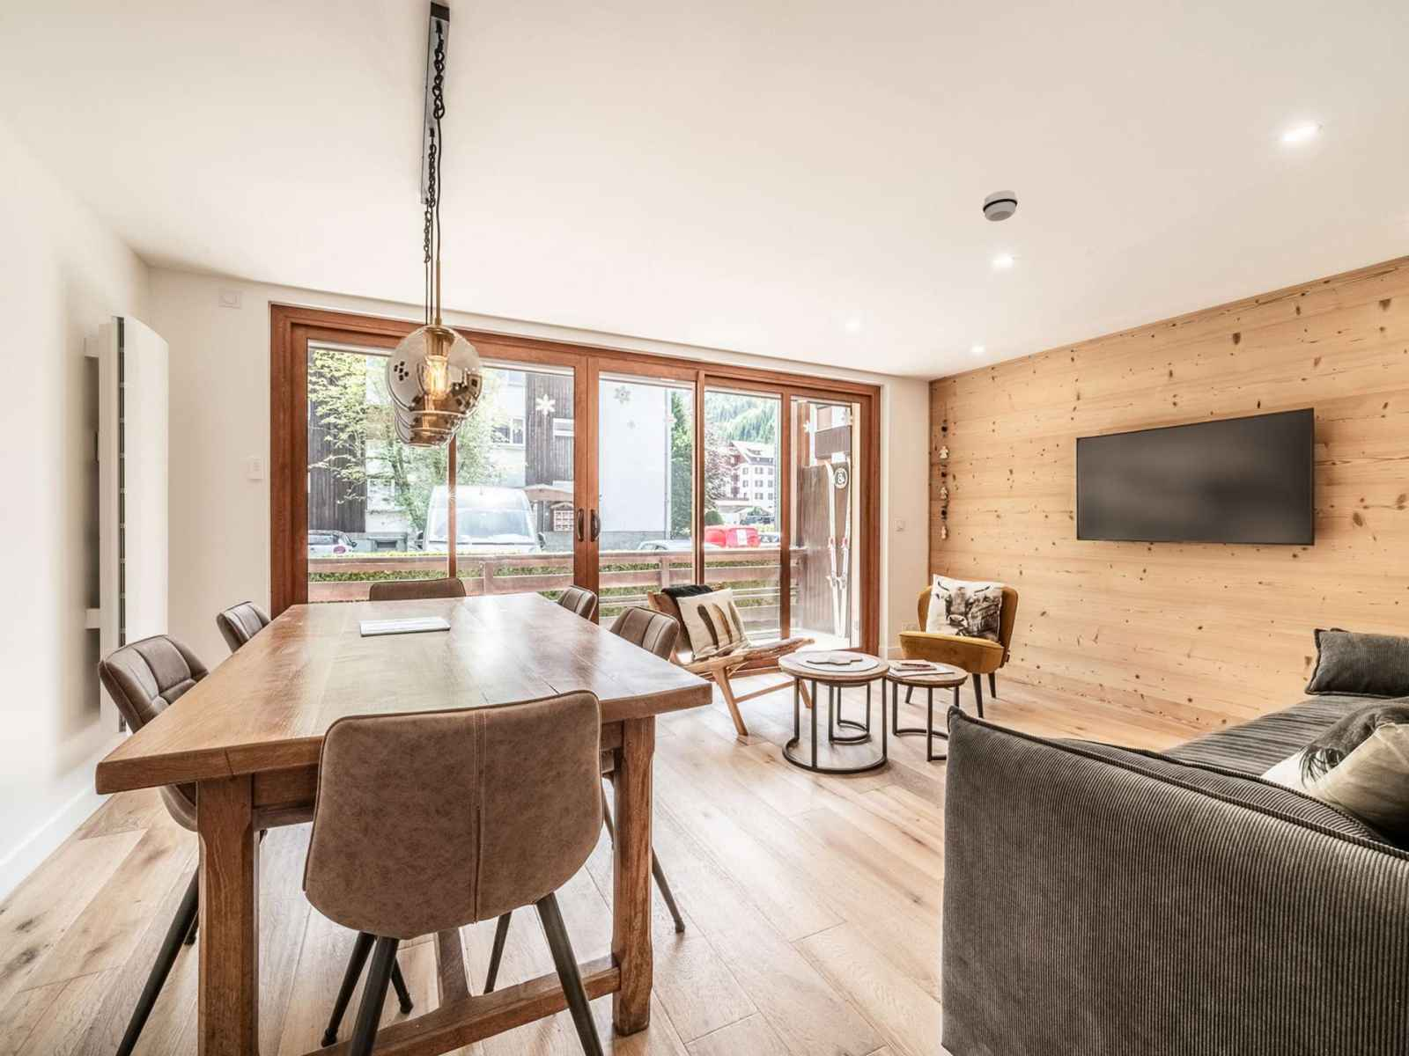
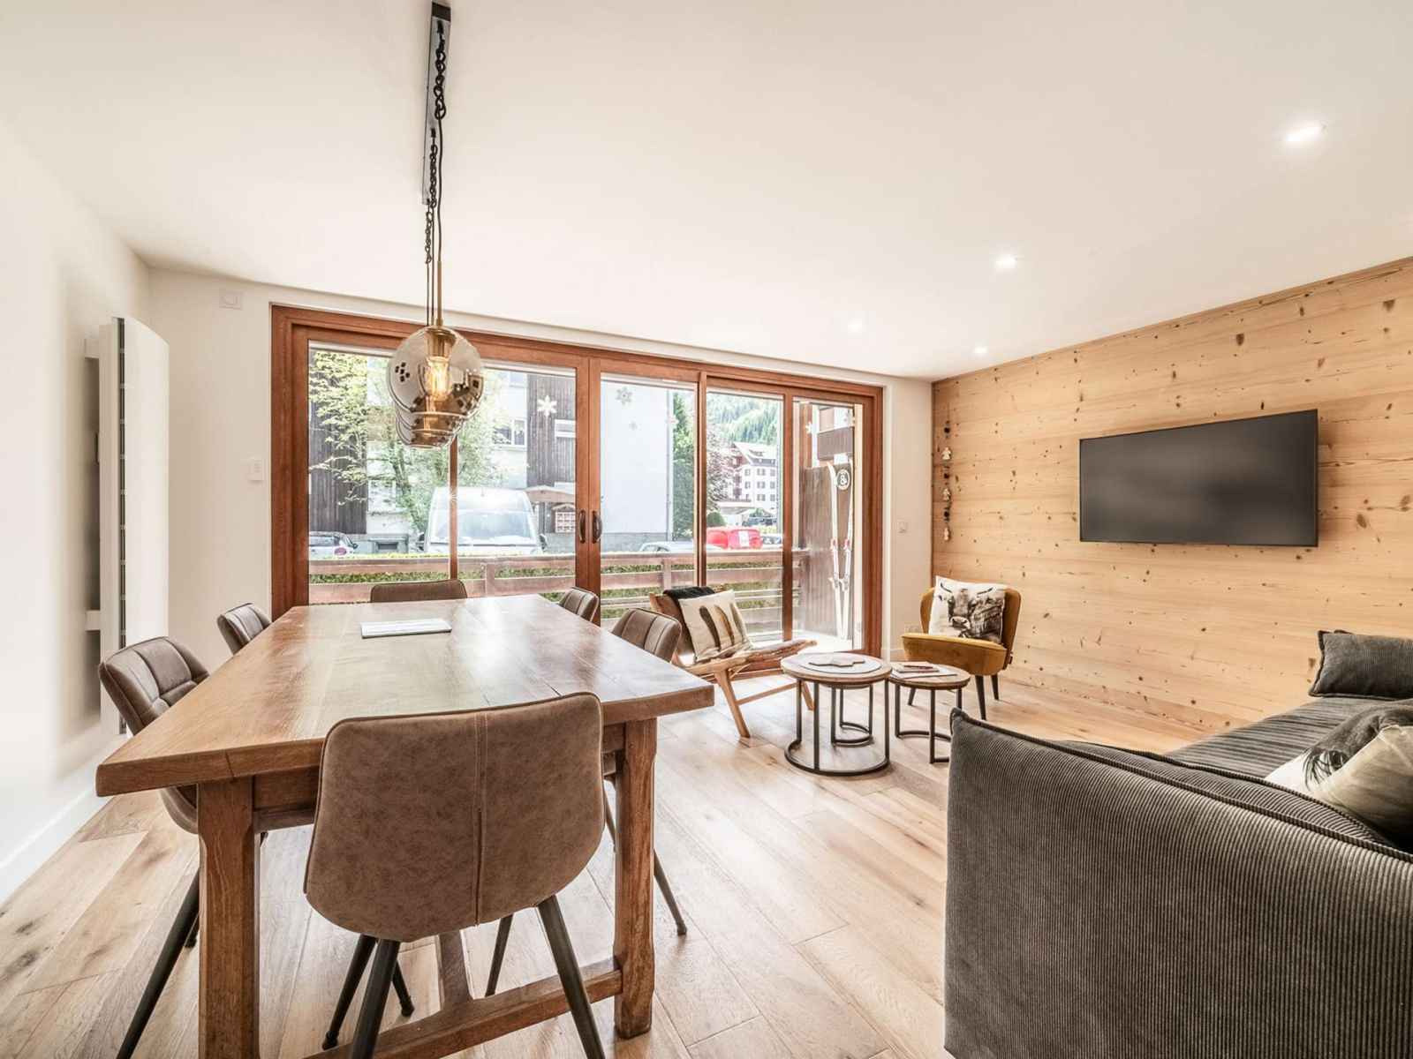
- smoke detector (1000, 206)
